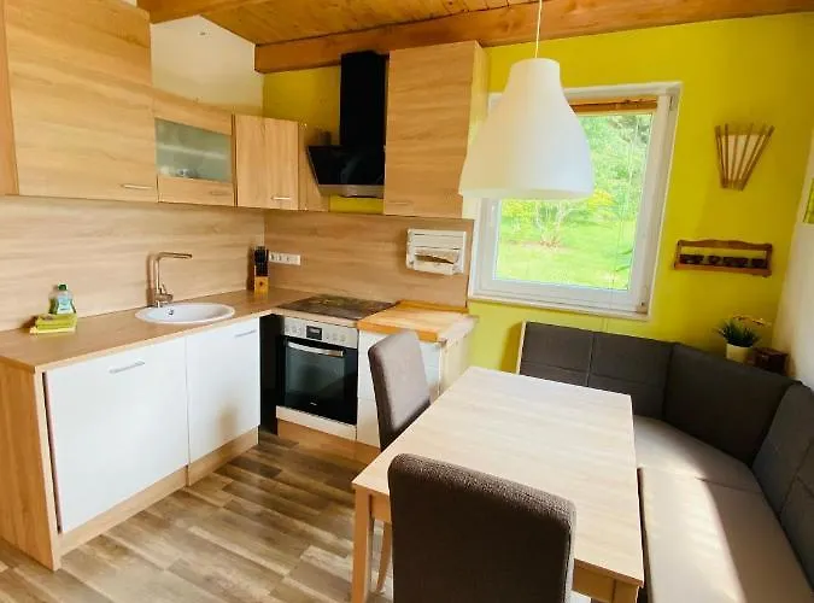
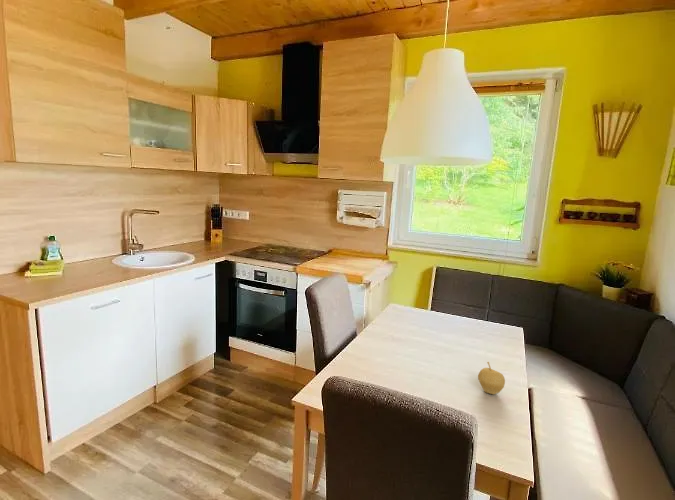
+ fruit (491, 378)
